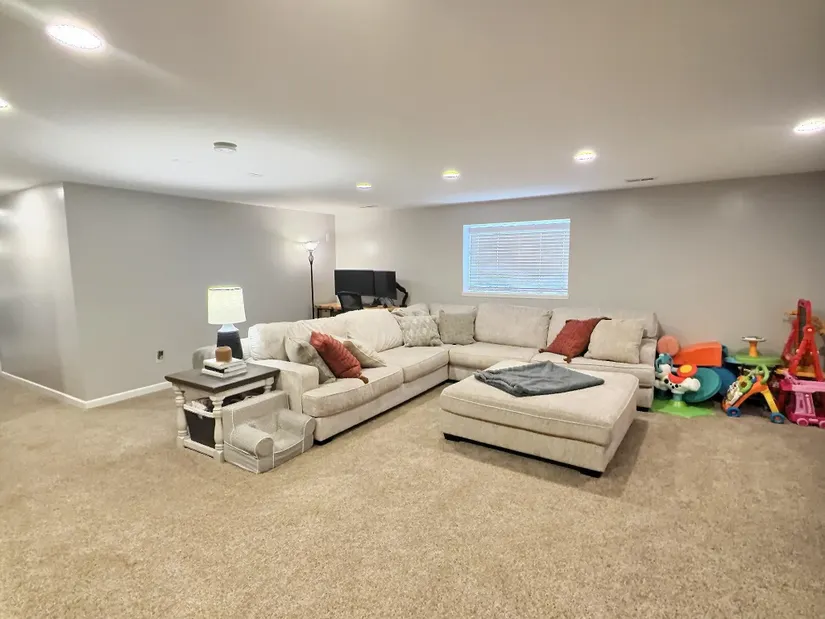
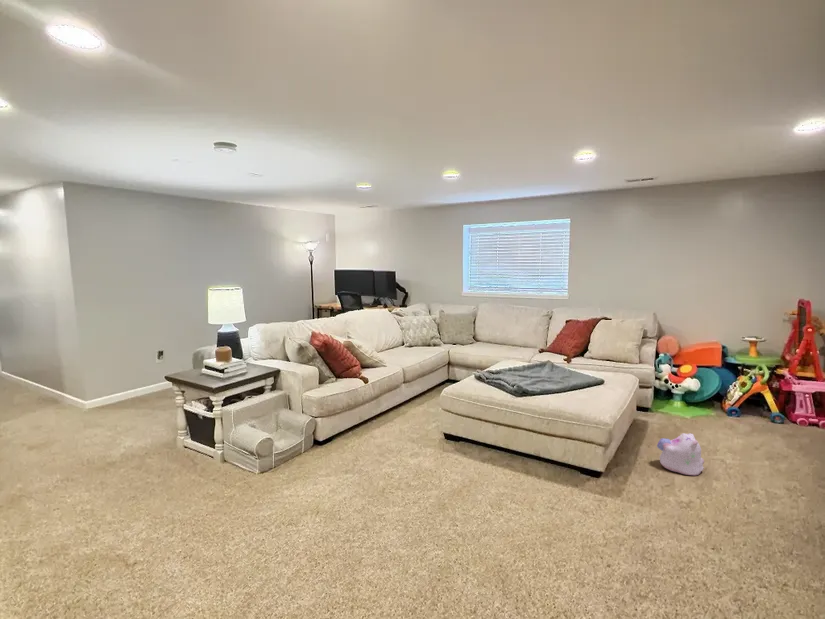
+ plush toy (680, 450)
